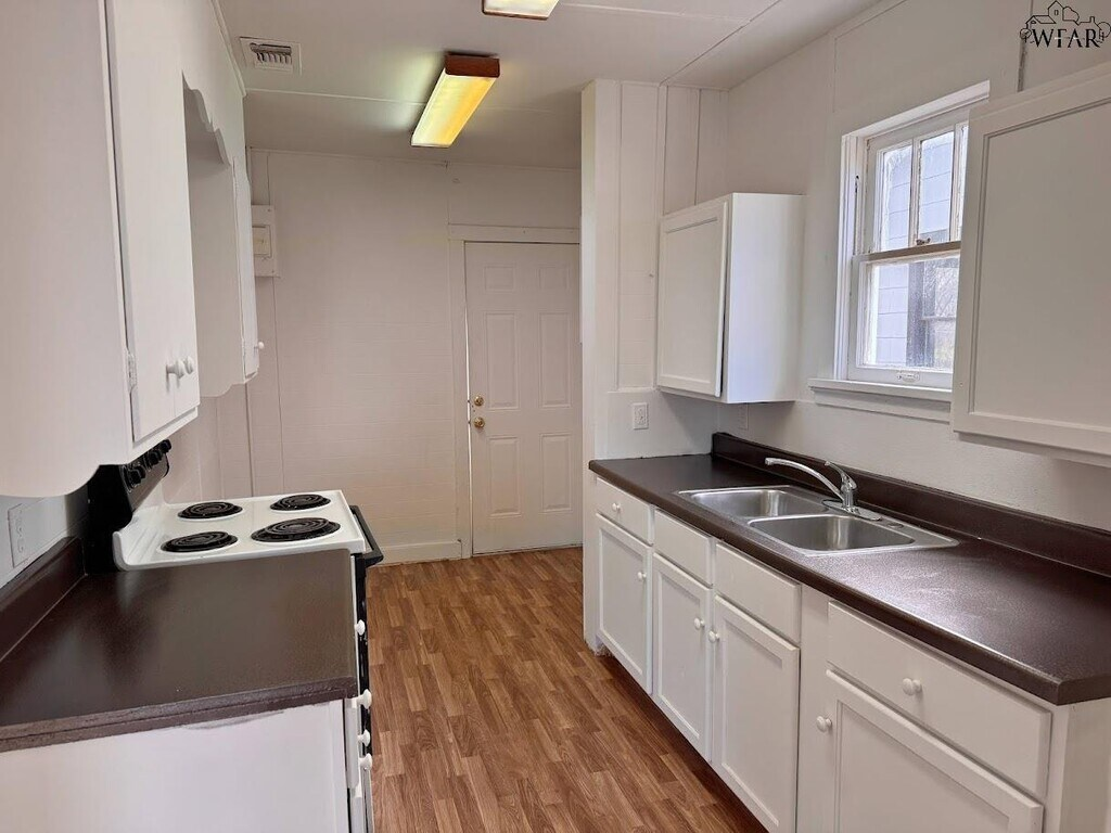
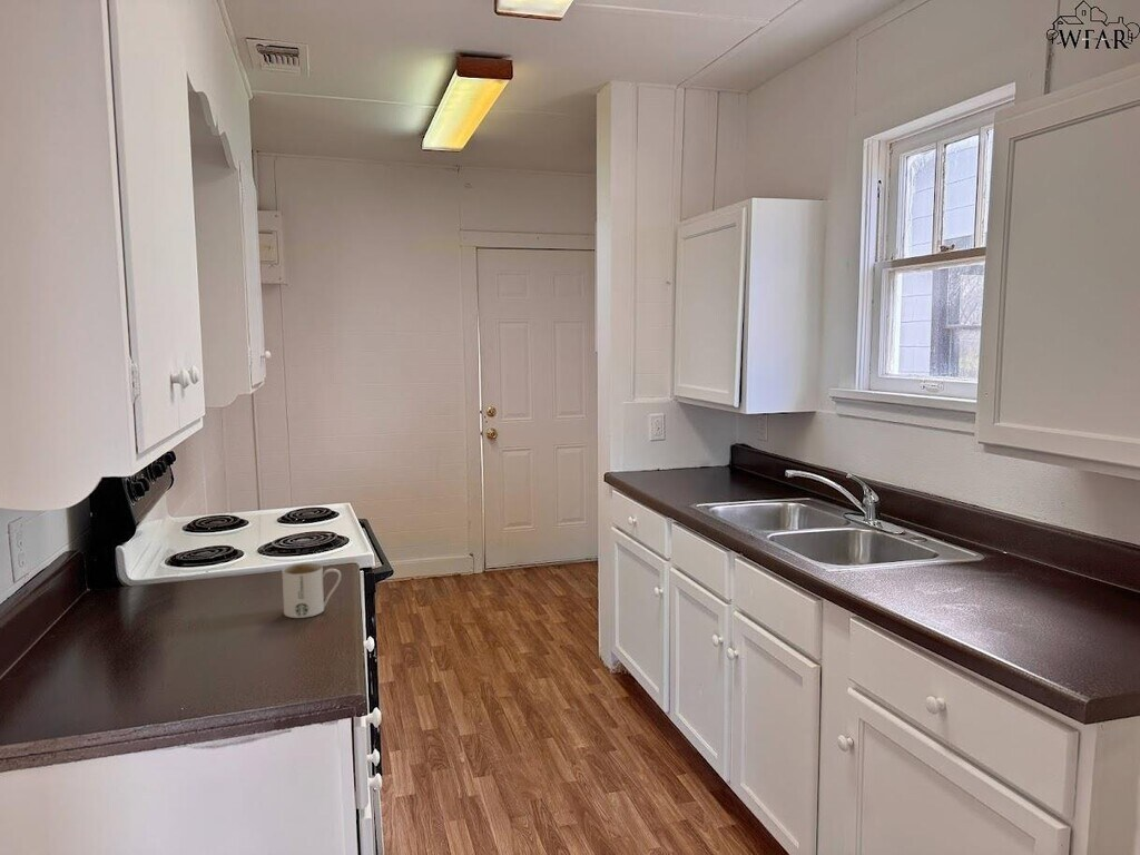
+ mug (312, 589)
